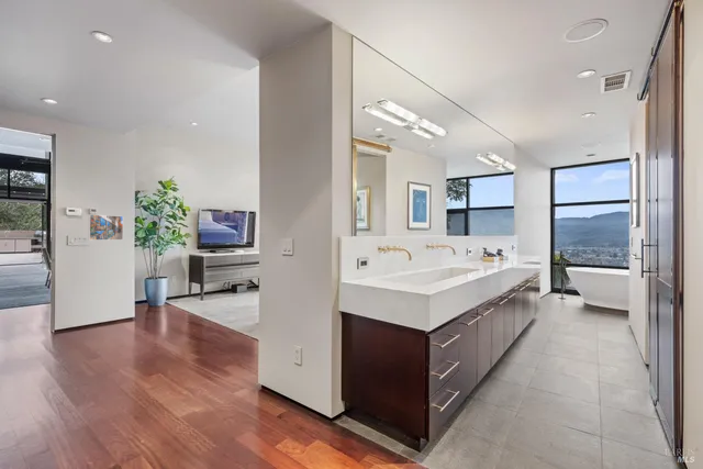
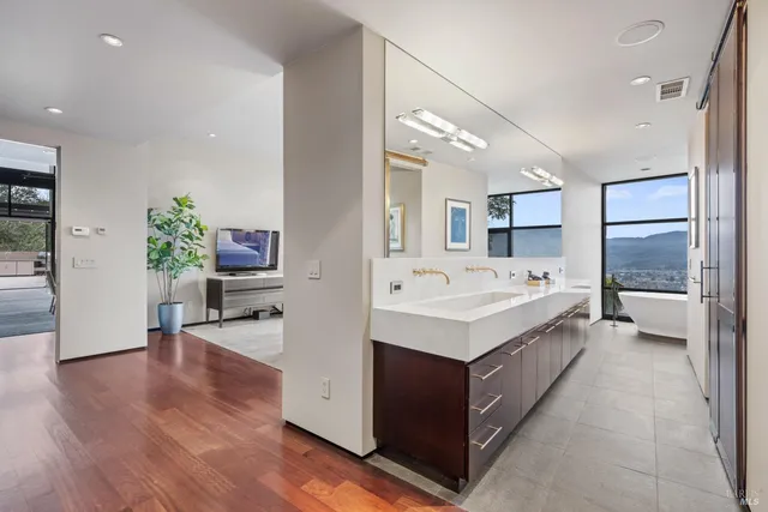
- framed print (105, 227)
